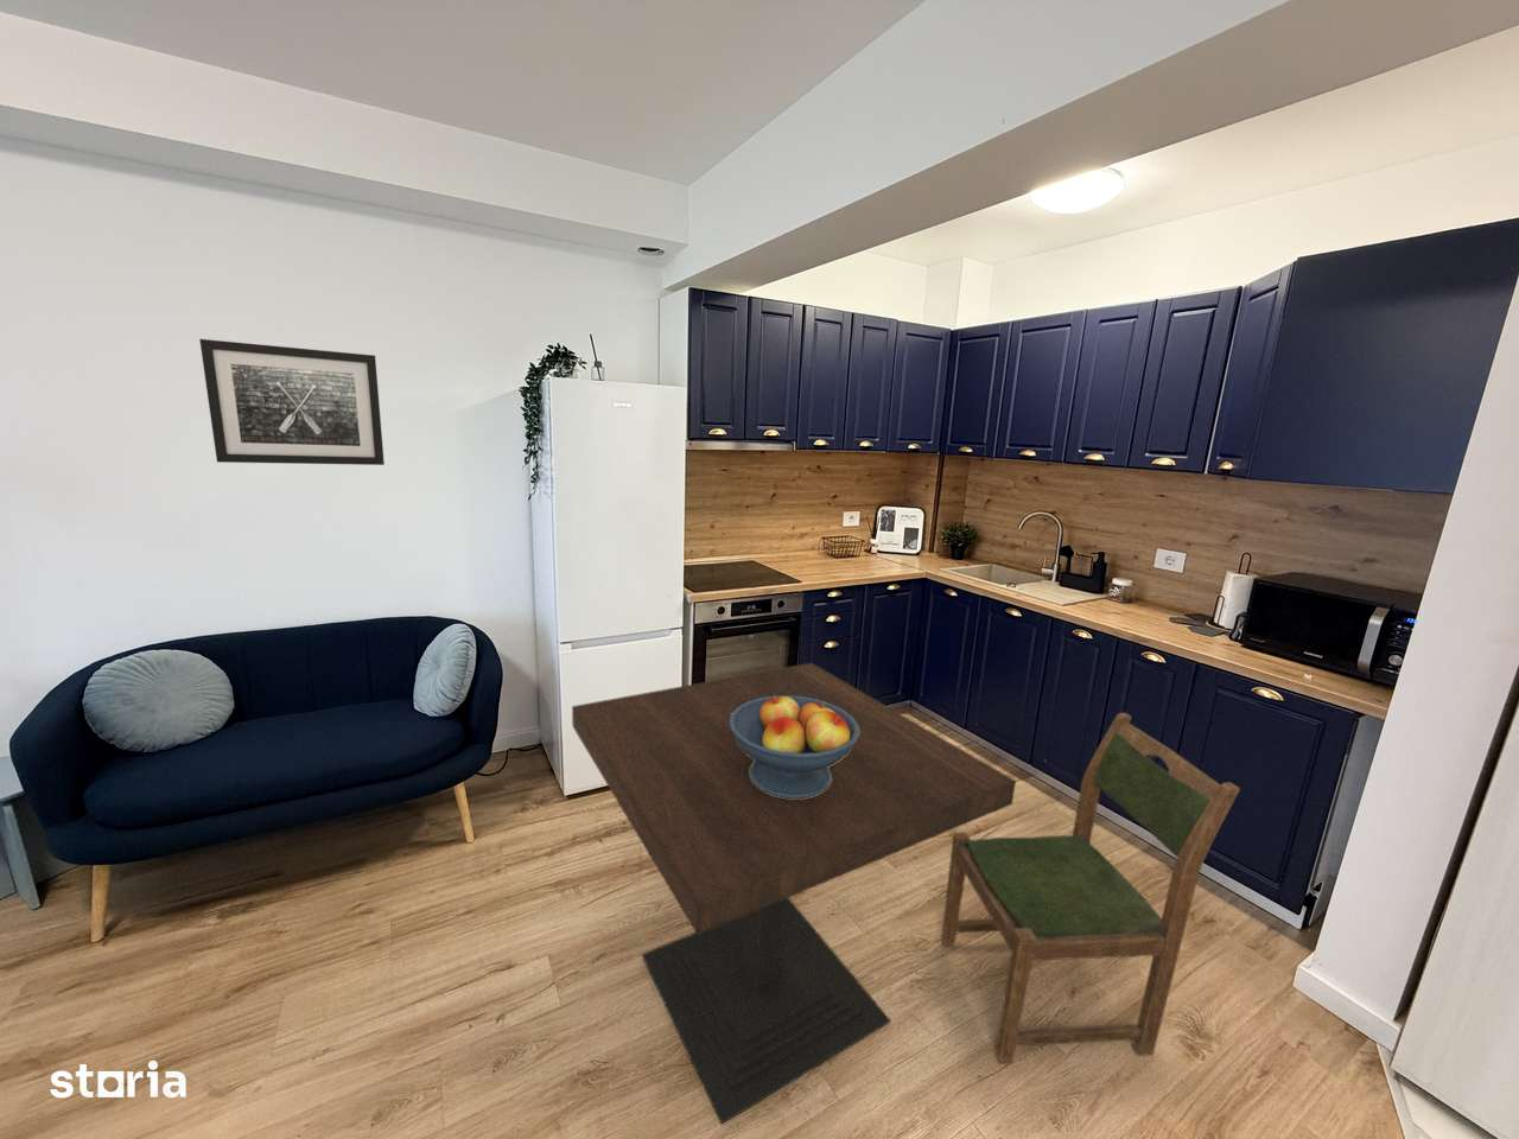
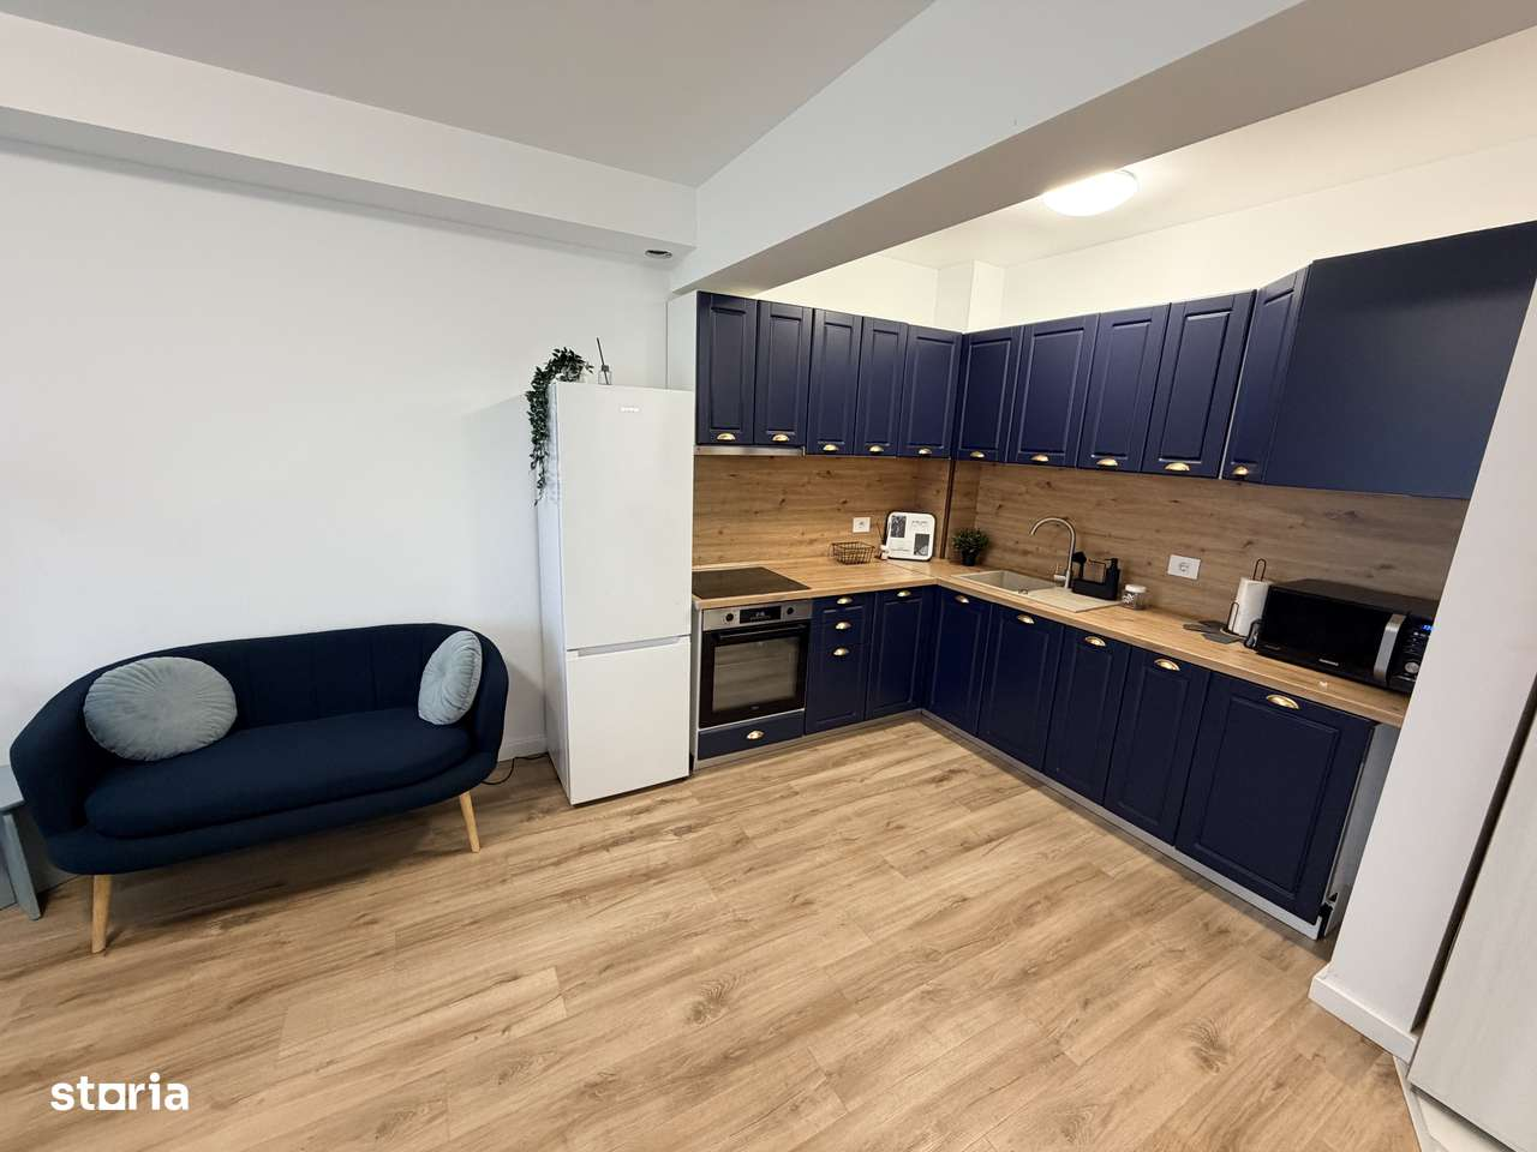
- wall art (299, 406)
- fruit bowl (793, 738)
- dining table (767, 870)
- dining chair (1067, 875)
